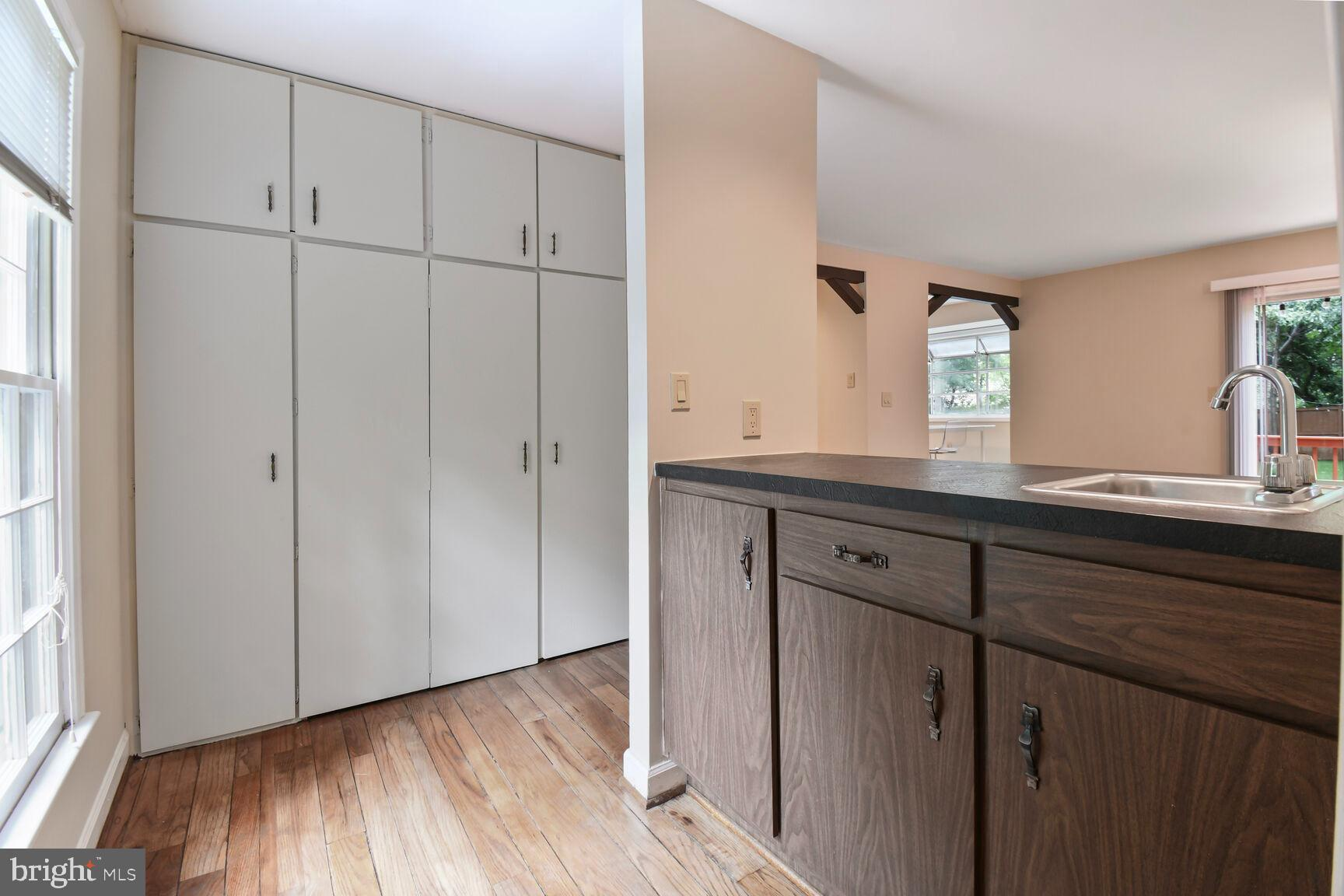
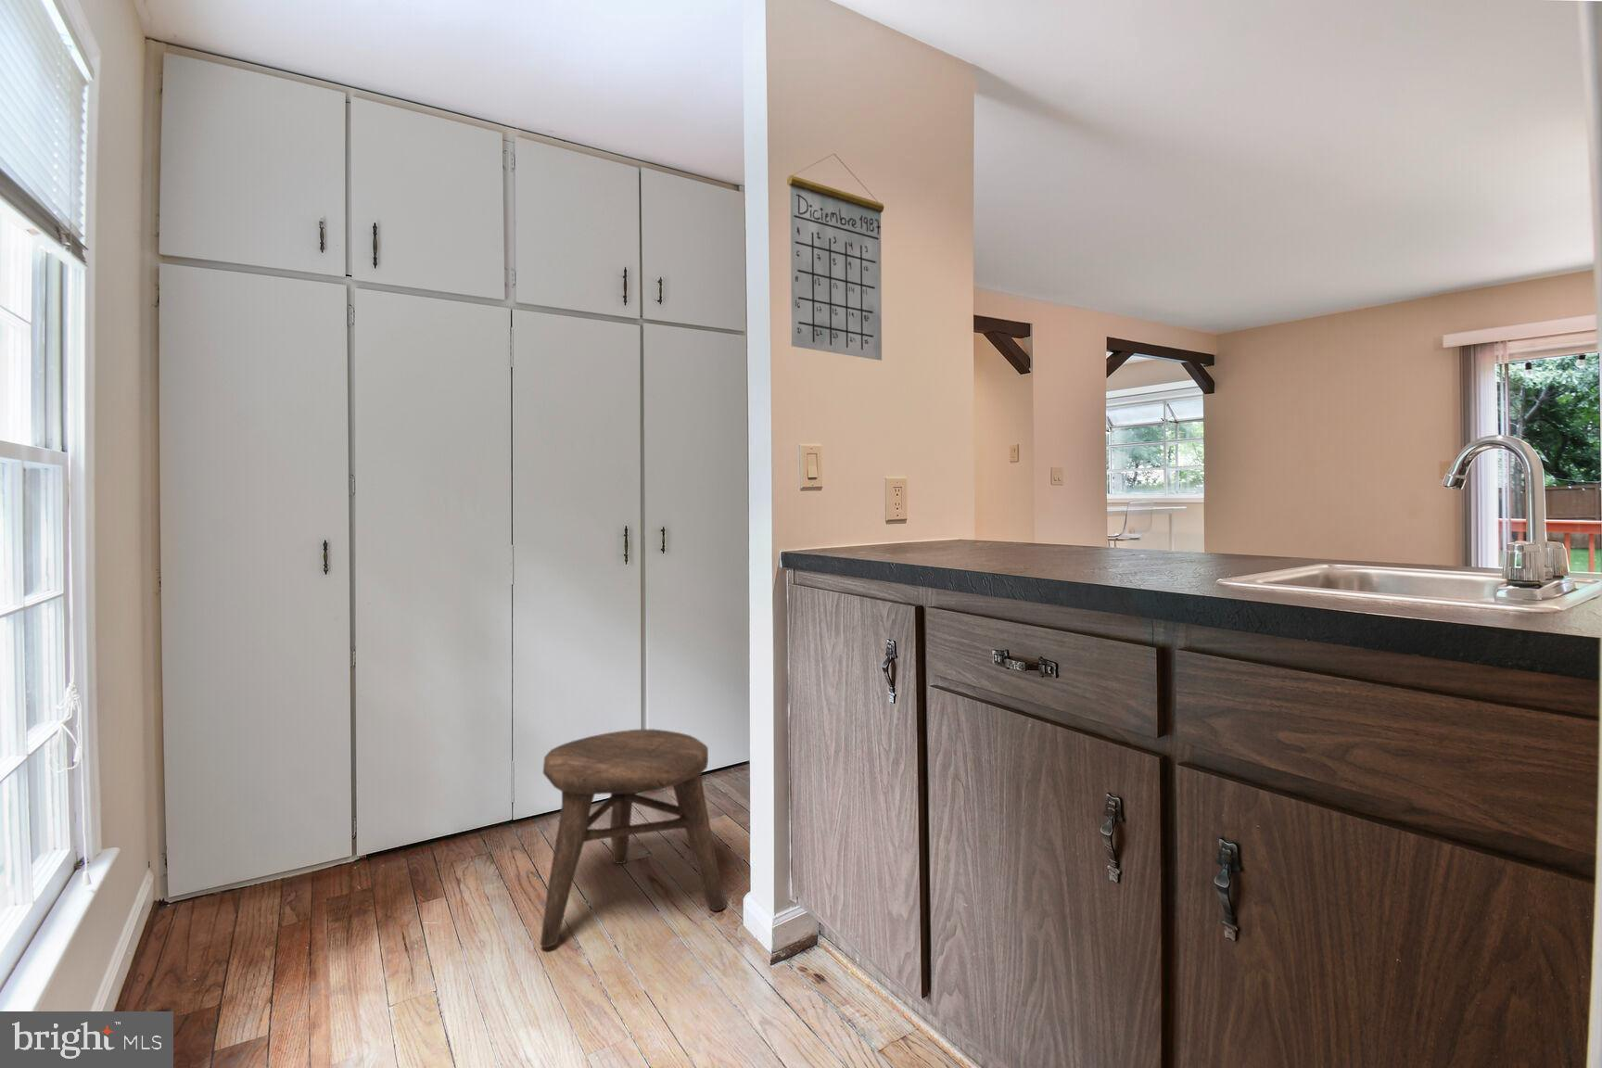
+ calendar (837, 253)
+ stool (637, 825)
